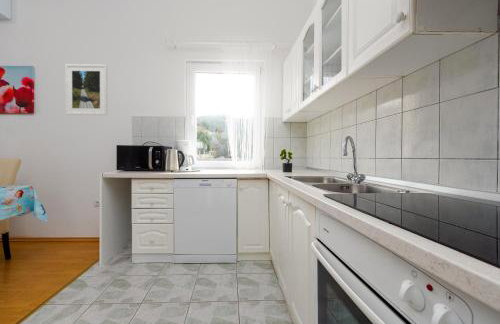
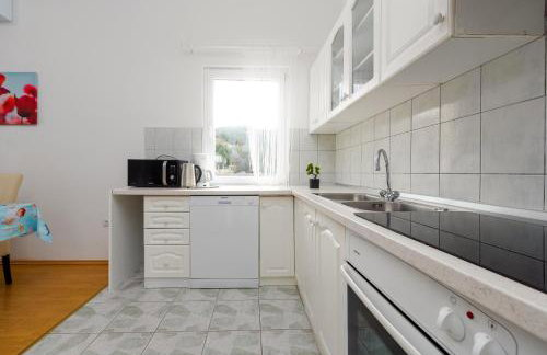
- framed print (86, 89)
